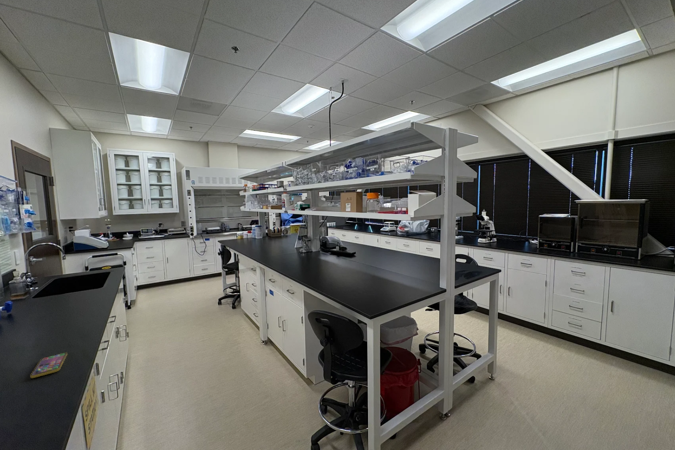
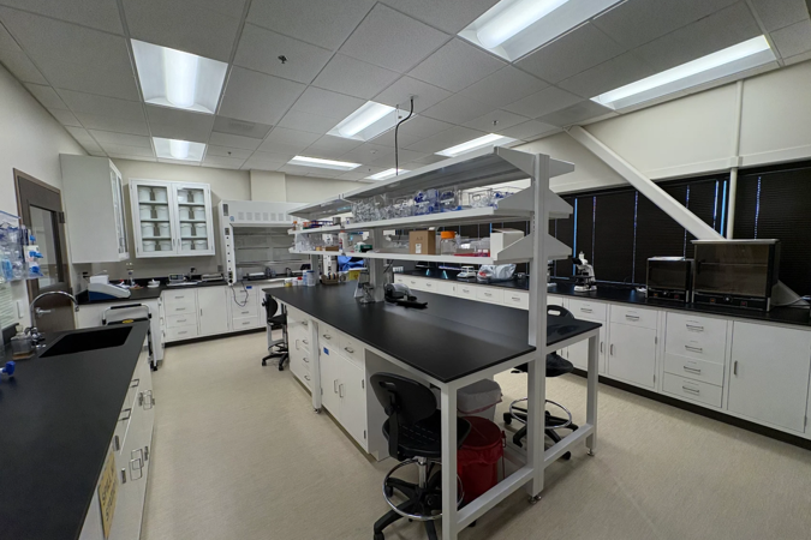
- smartphone (50, 364)
